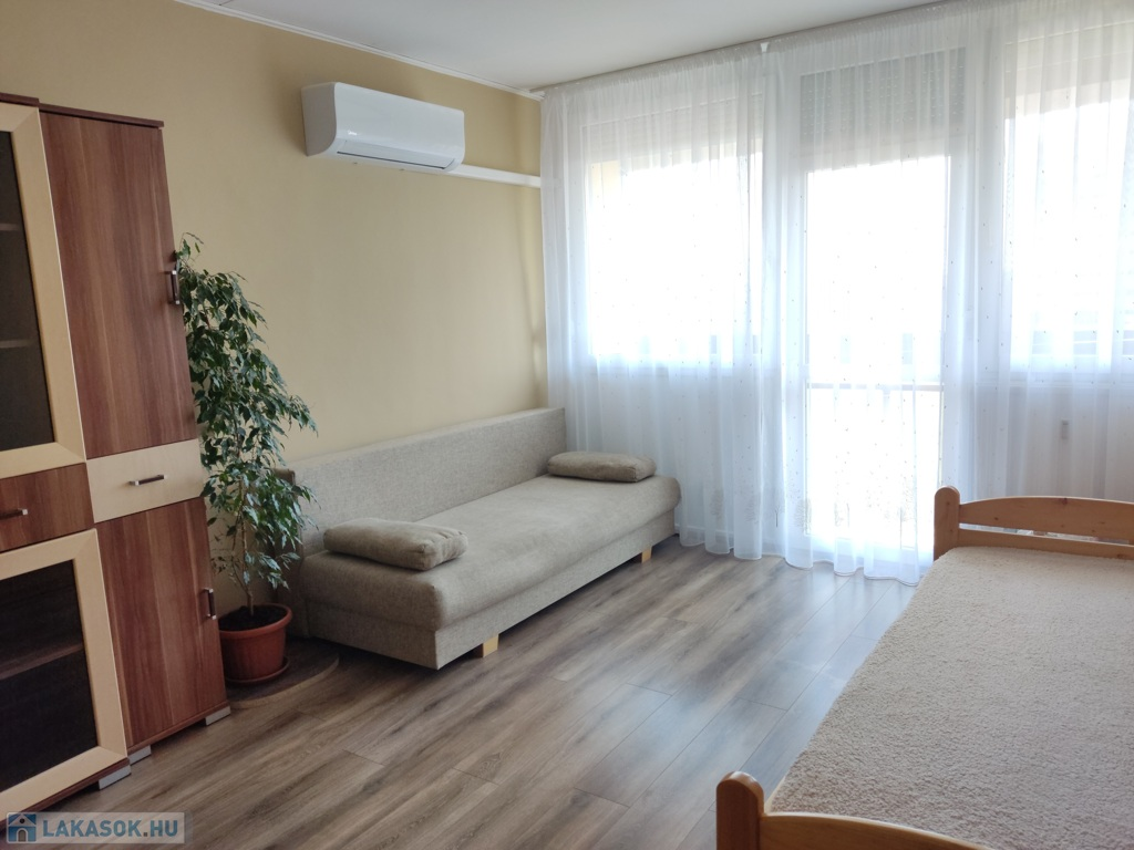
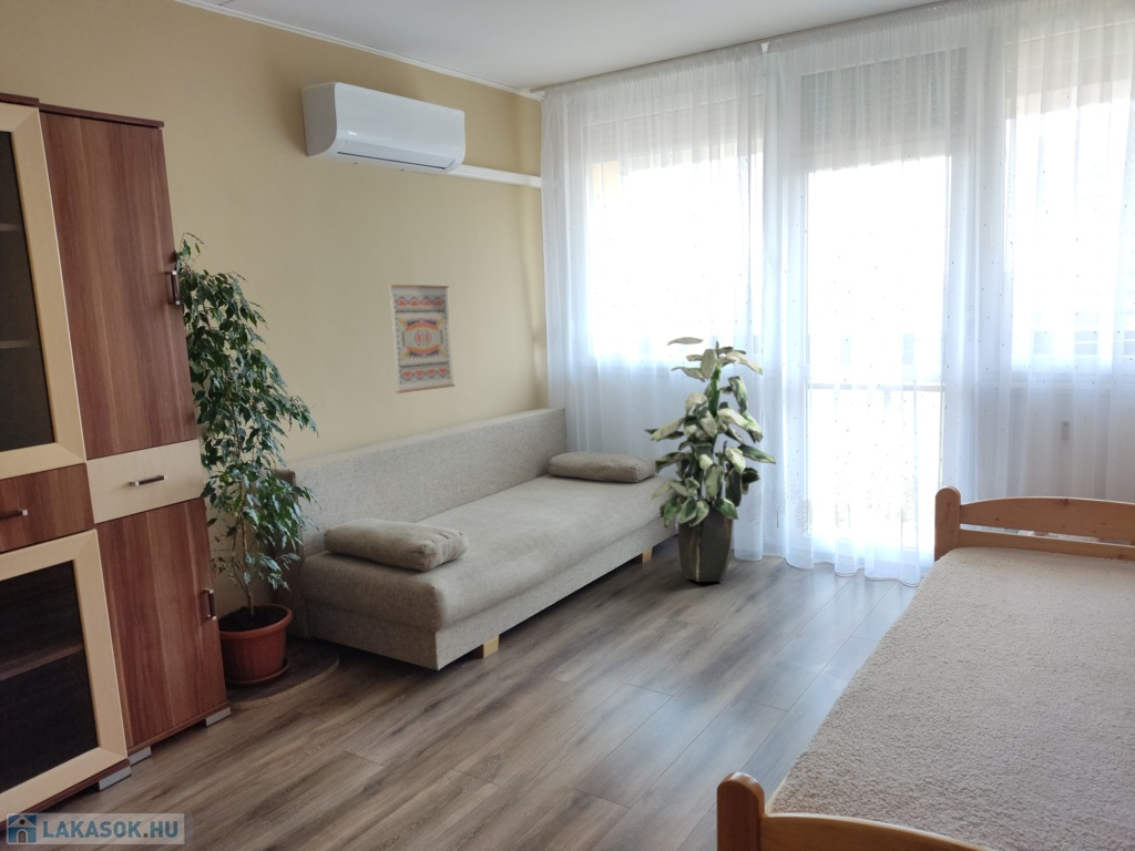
+ indoor plant (704, 458)
+ wall art (422, 337)
